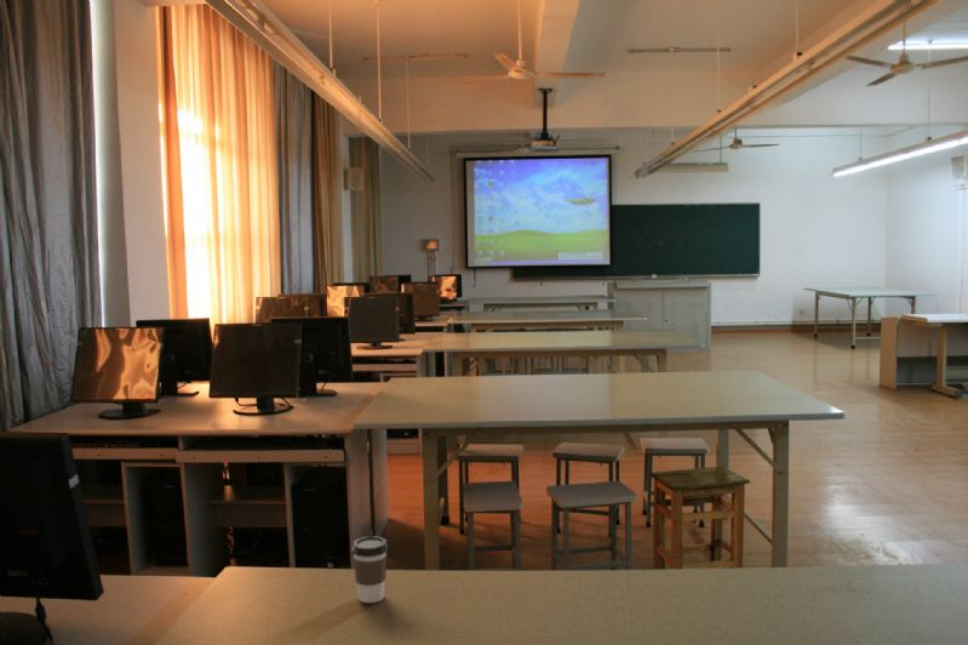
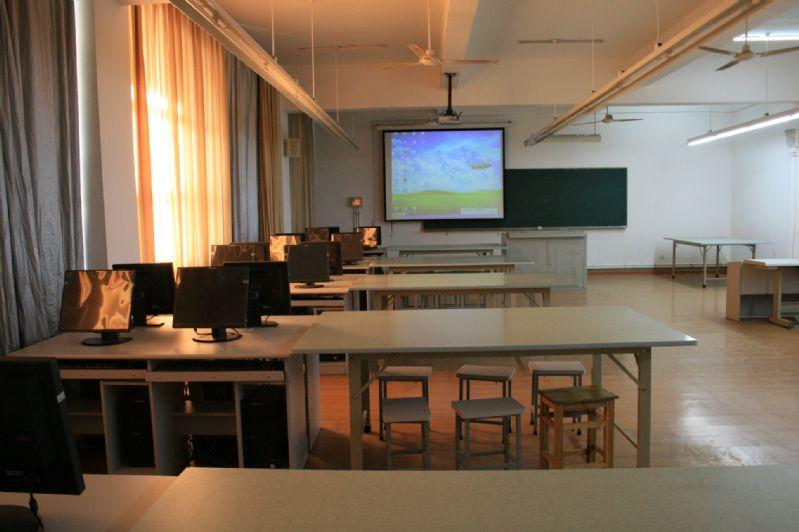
- coffee cup (370, 569)
